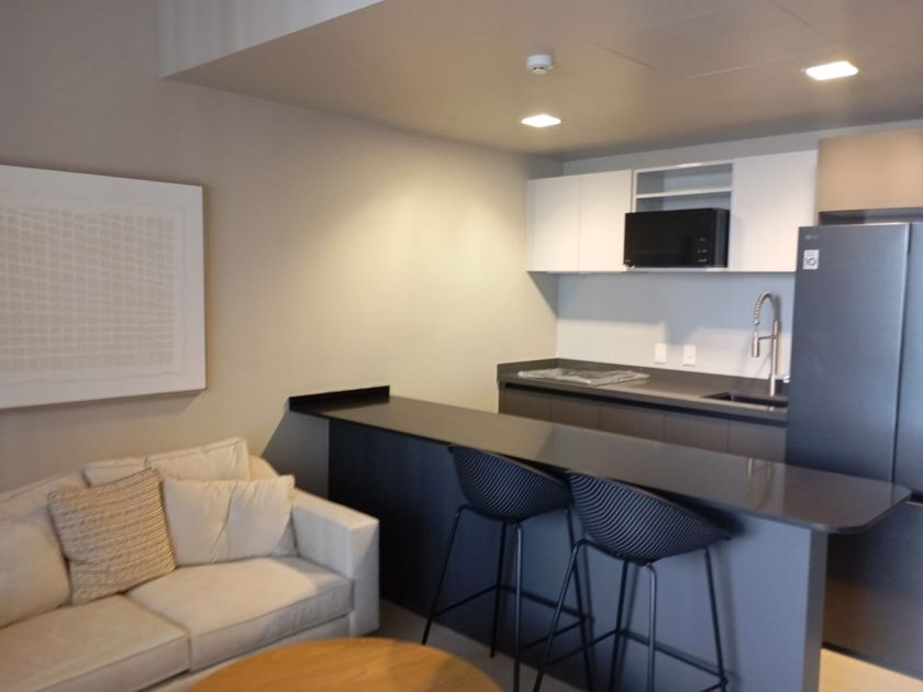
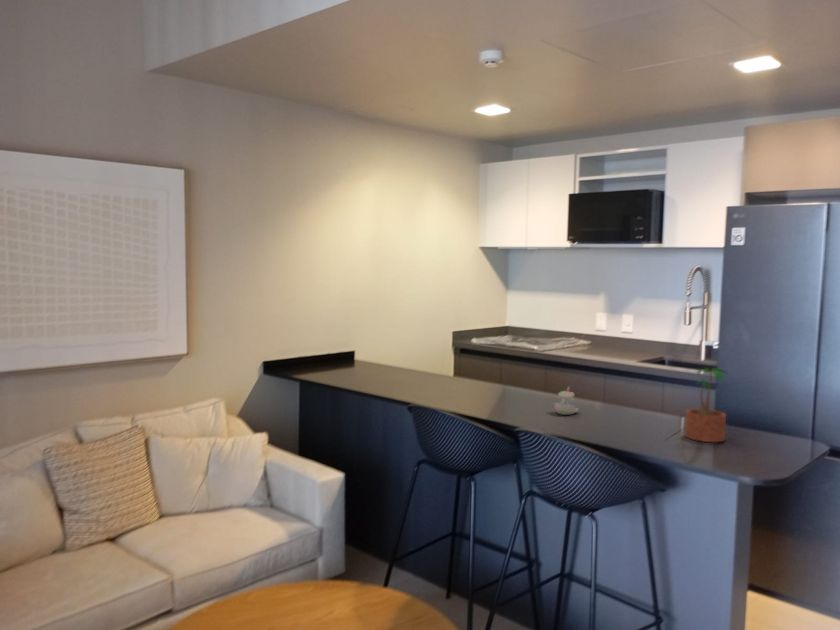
+ candle (567, 400)
+ potted plant (708, 403)
